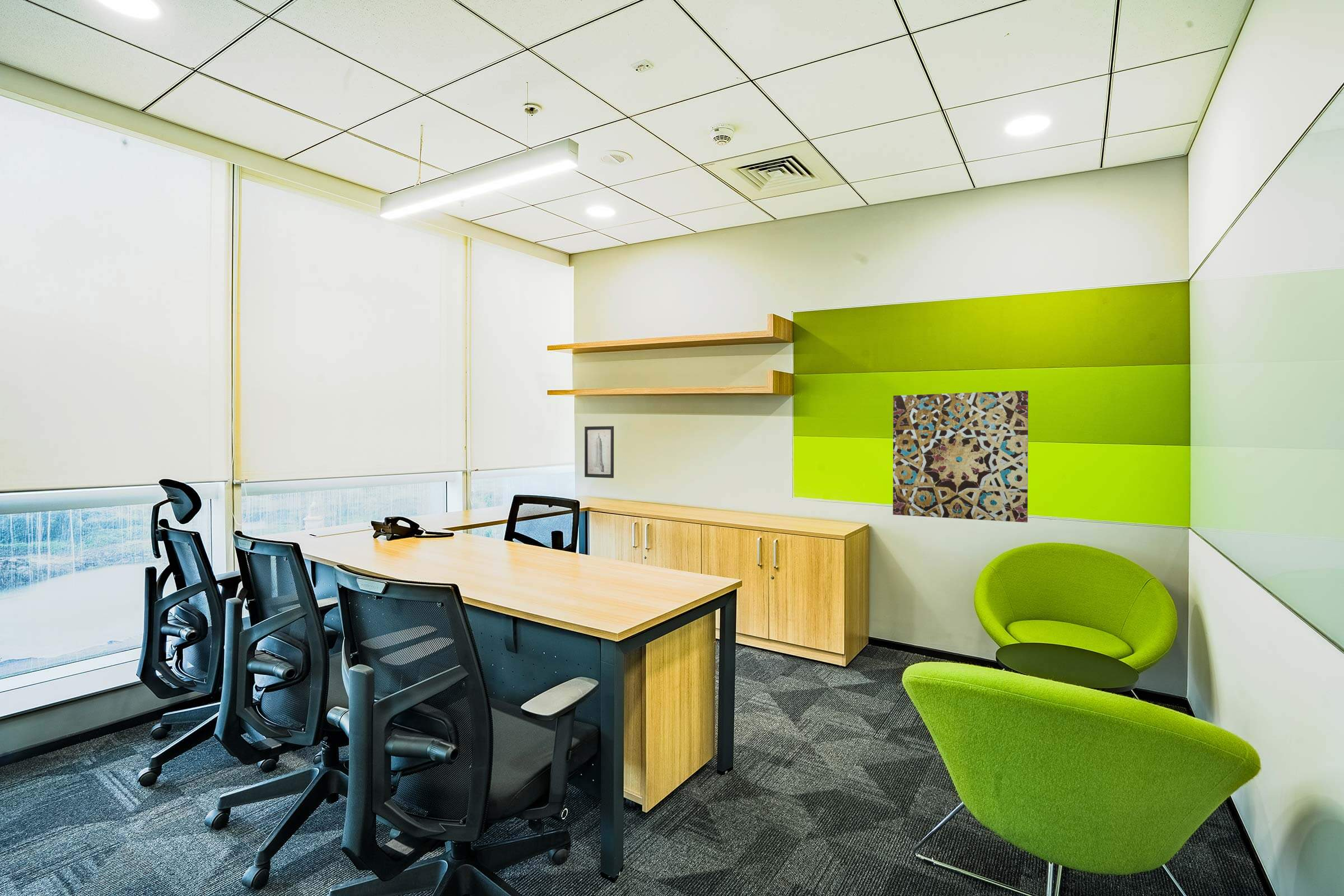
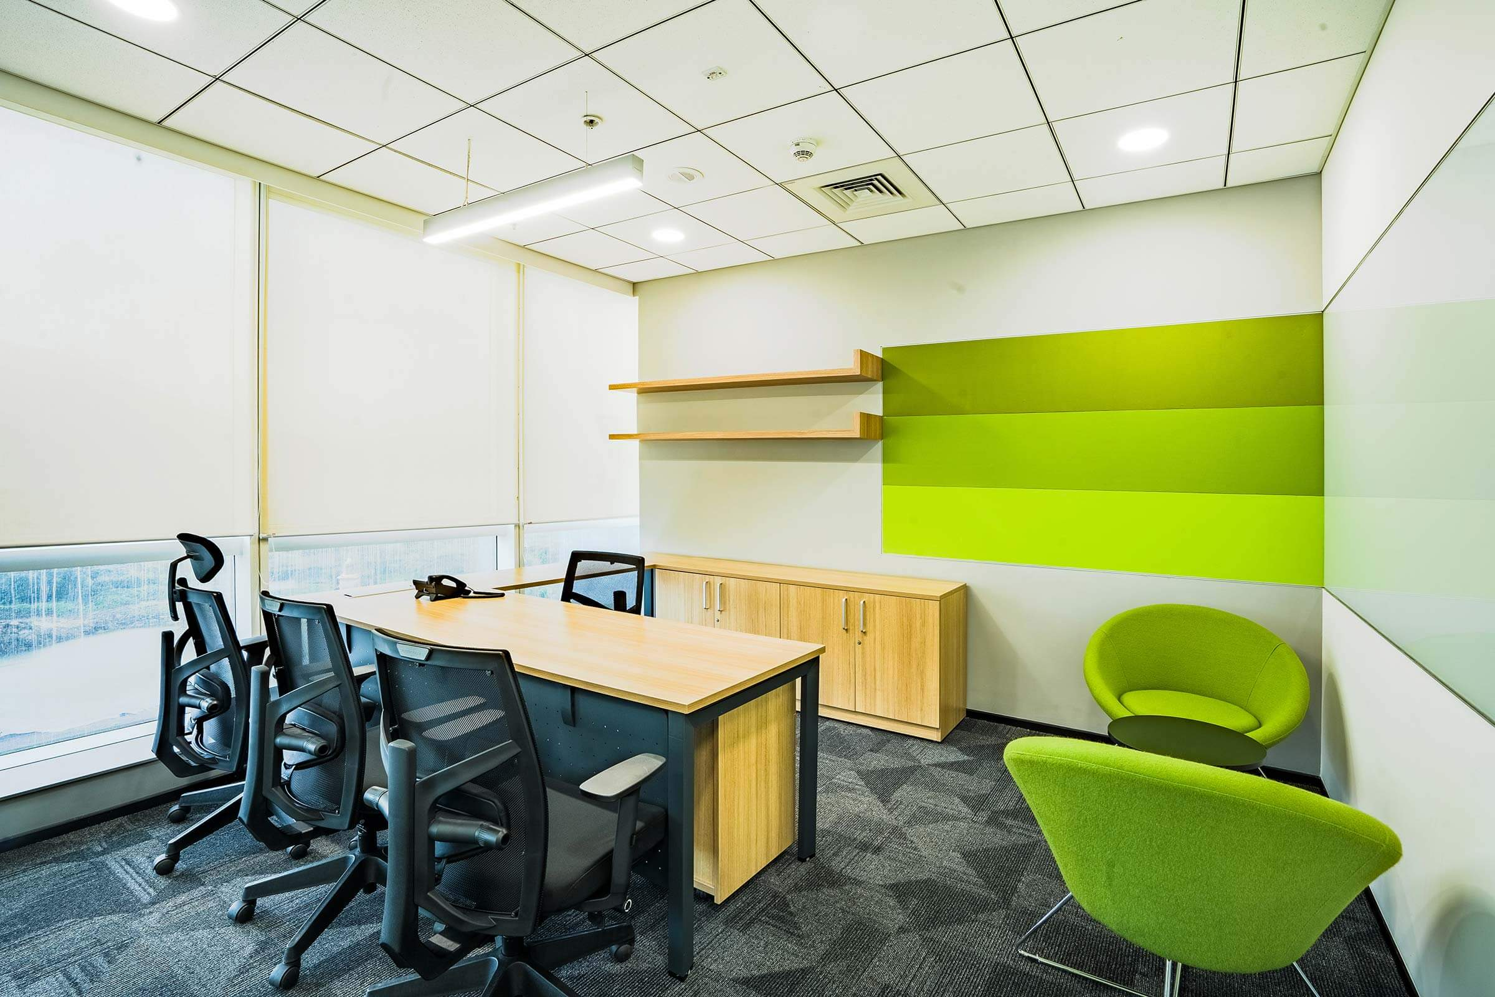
- wall art (599, 452)
- wall art (957, 455)
